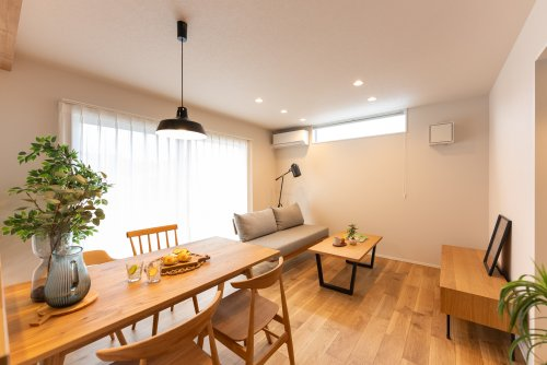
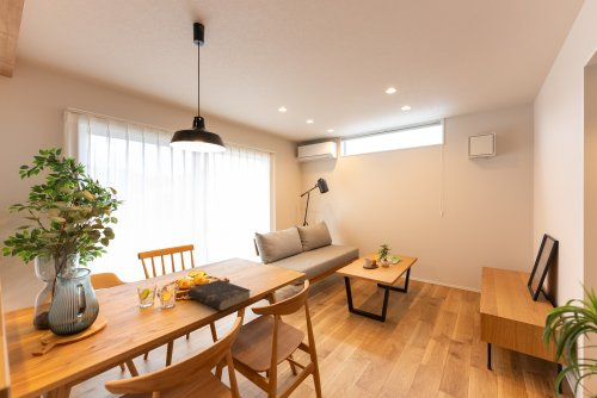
+ book (219, 293)
